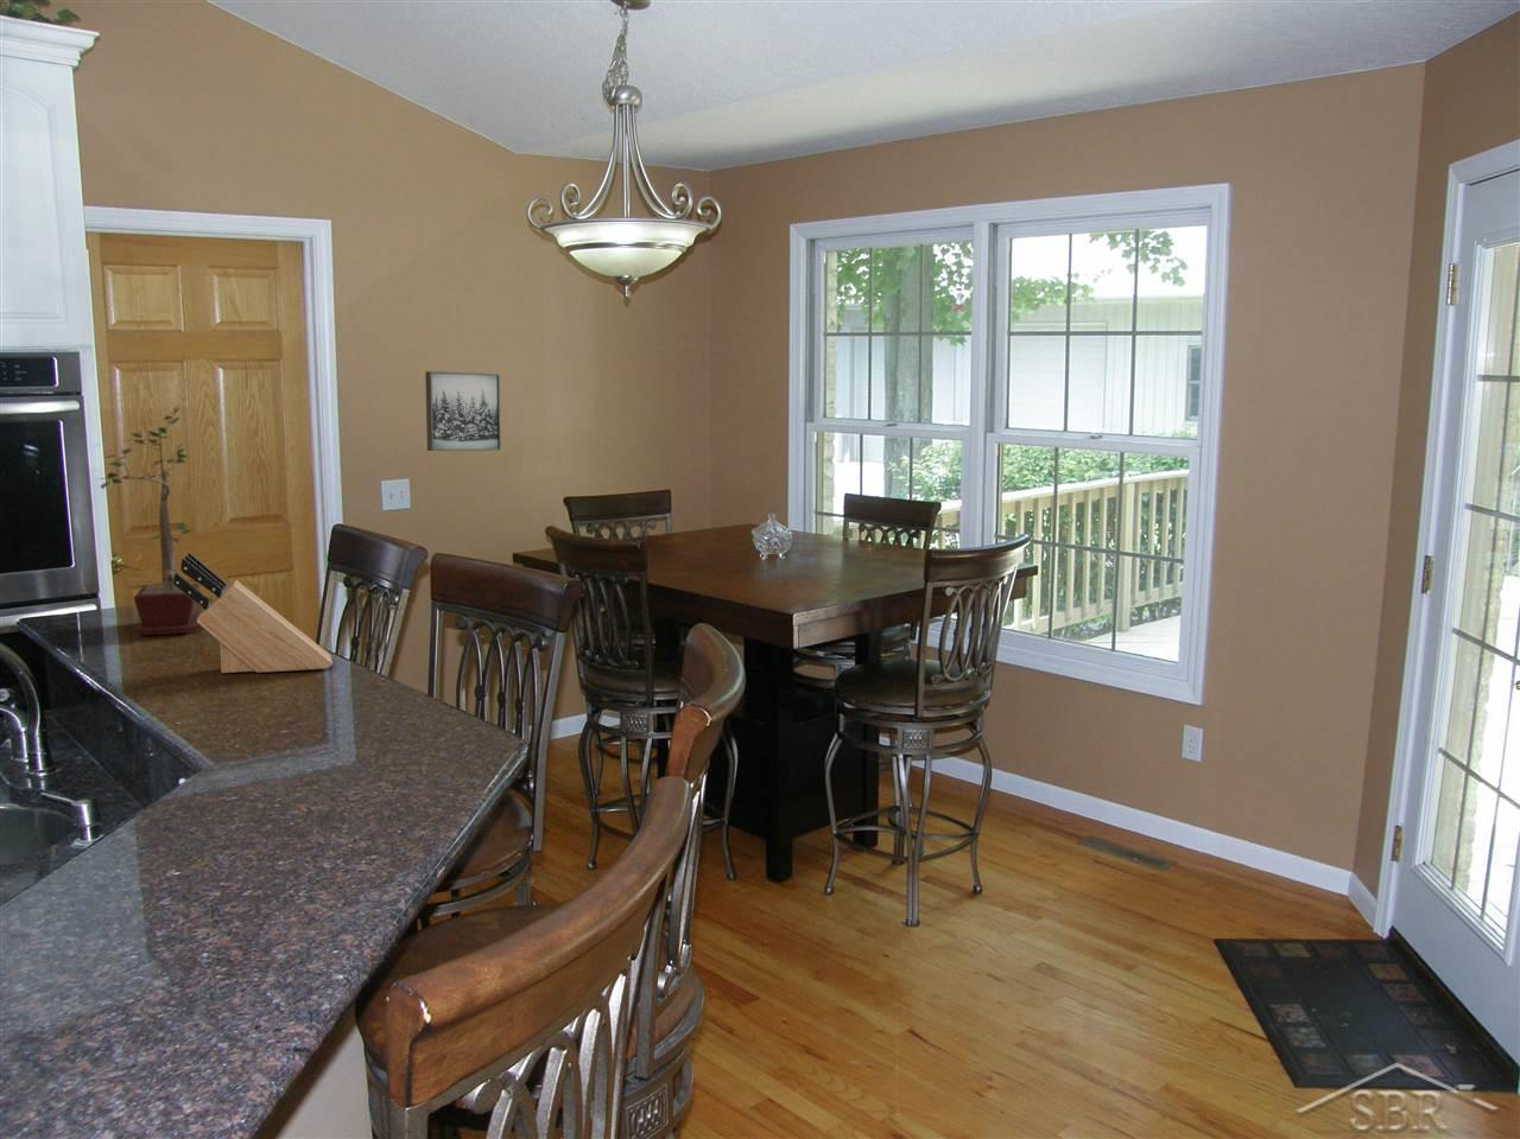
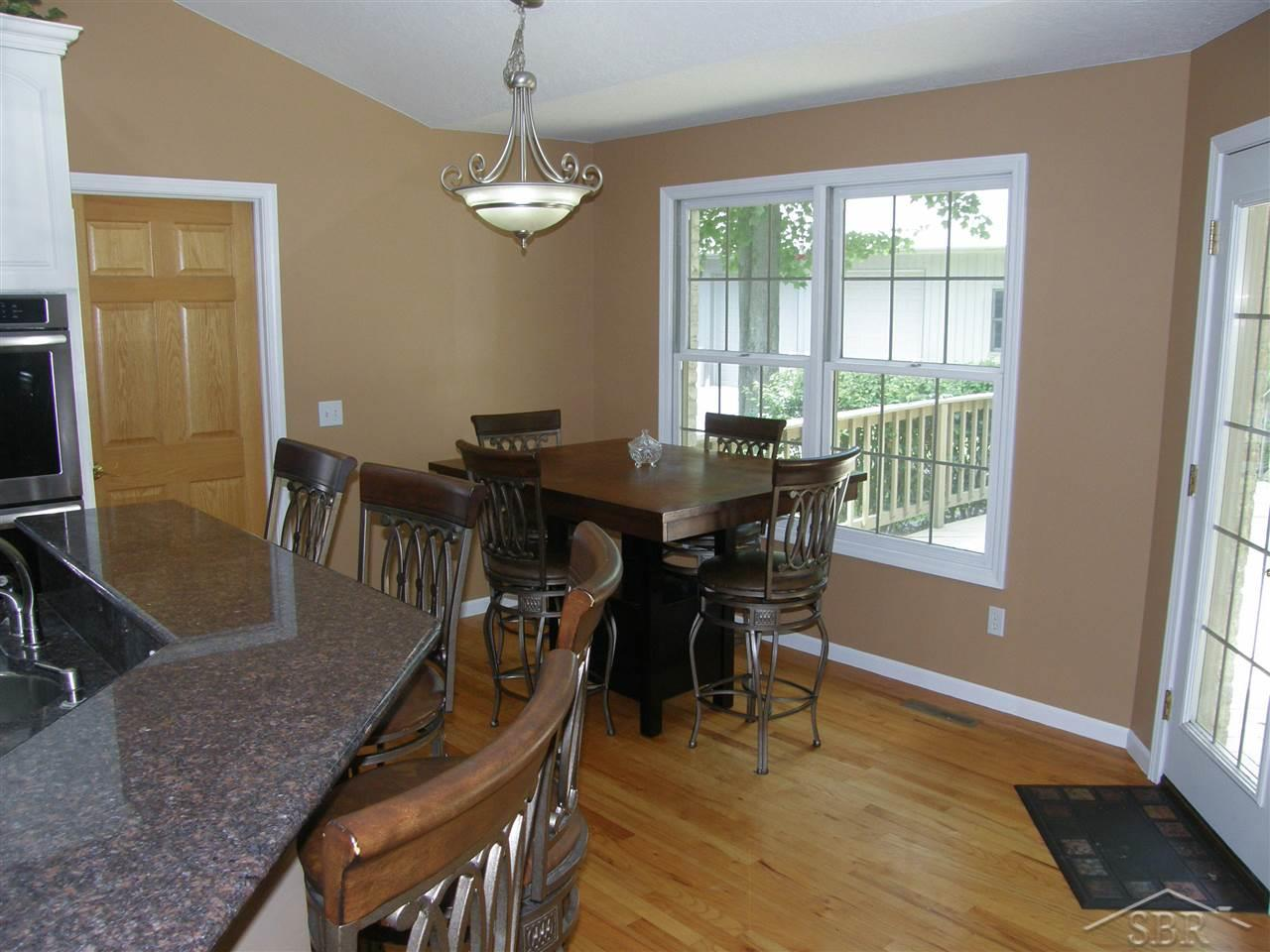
- wall art (463, 412)
- potted plant (159, 517)
- knife block (253, 611)
